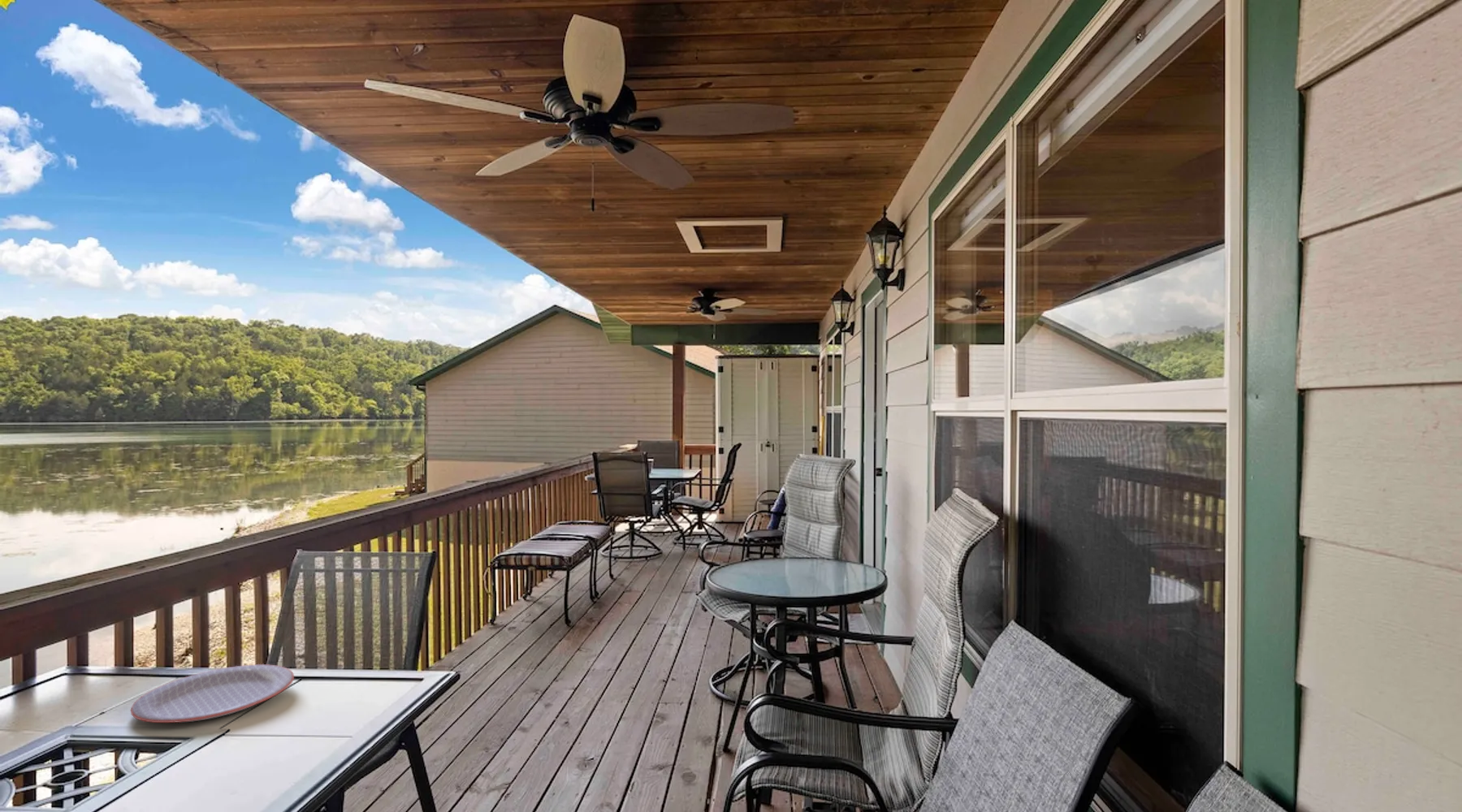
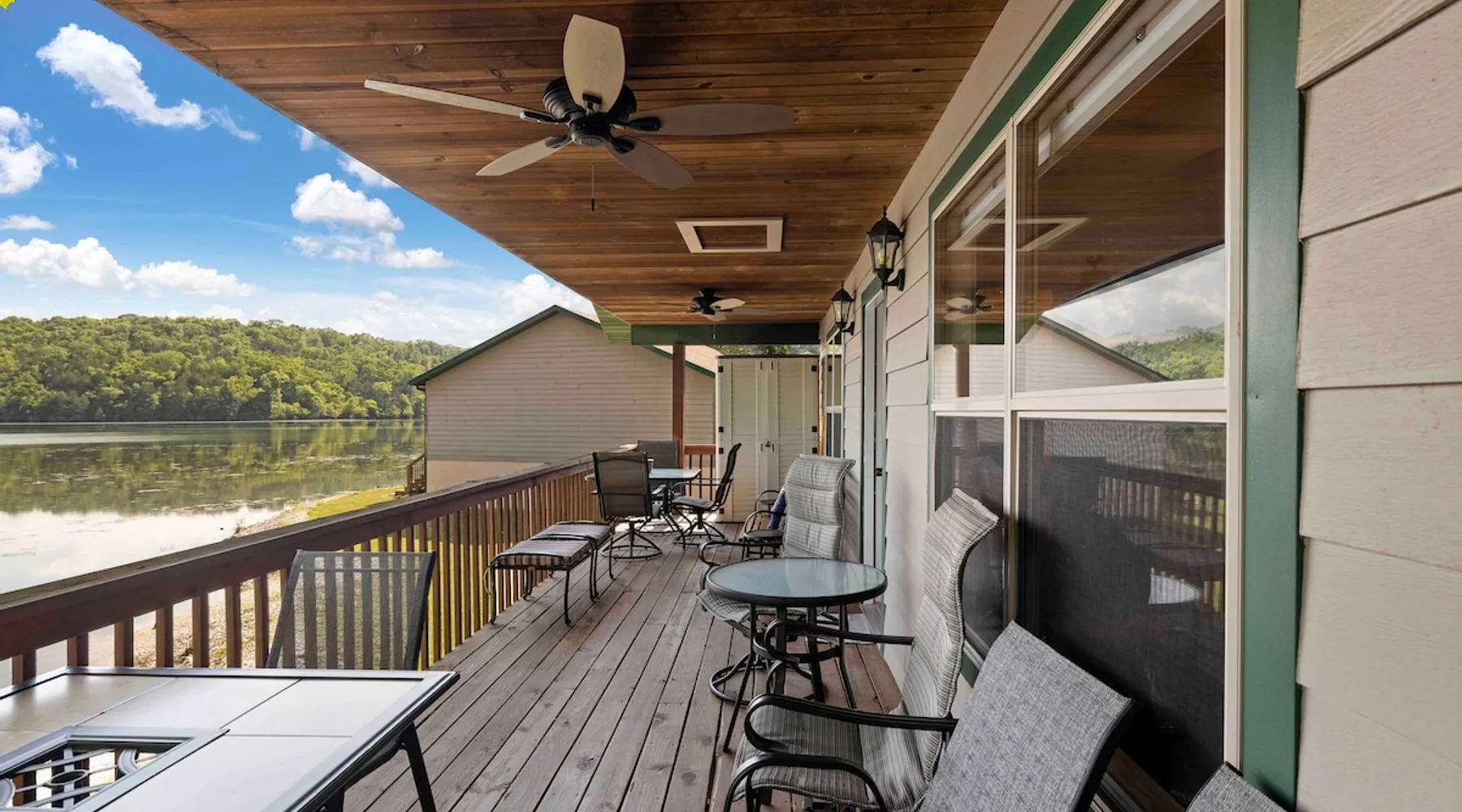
- plate (217, 694)
